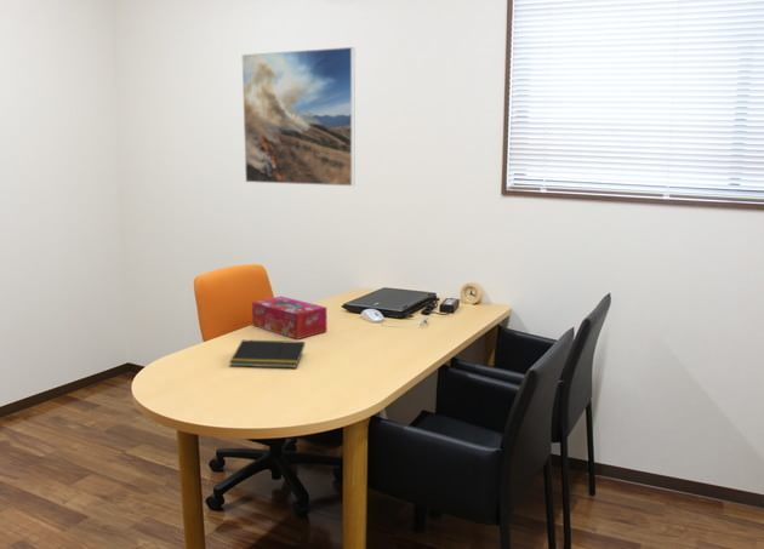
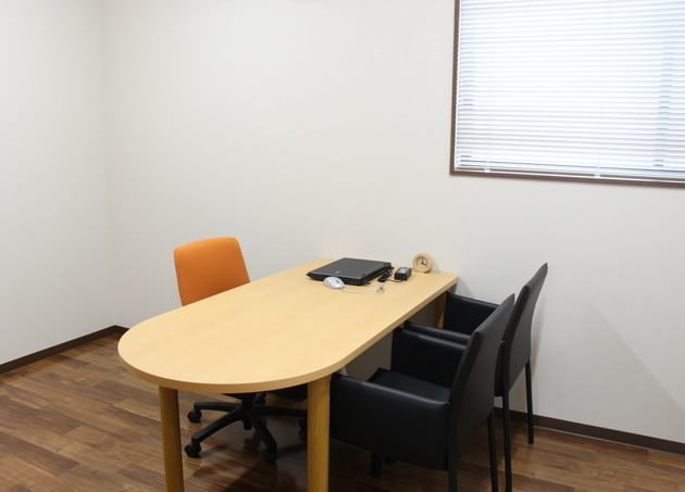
- tissue box (289, 316)
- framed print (296, 119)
- notepad (268, 353)
